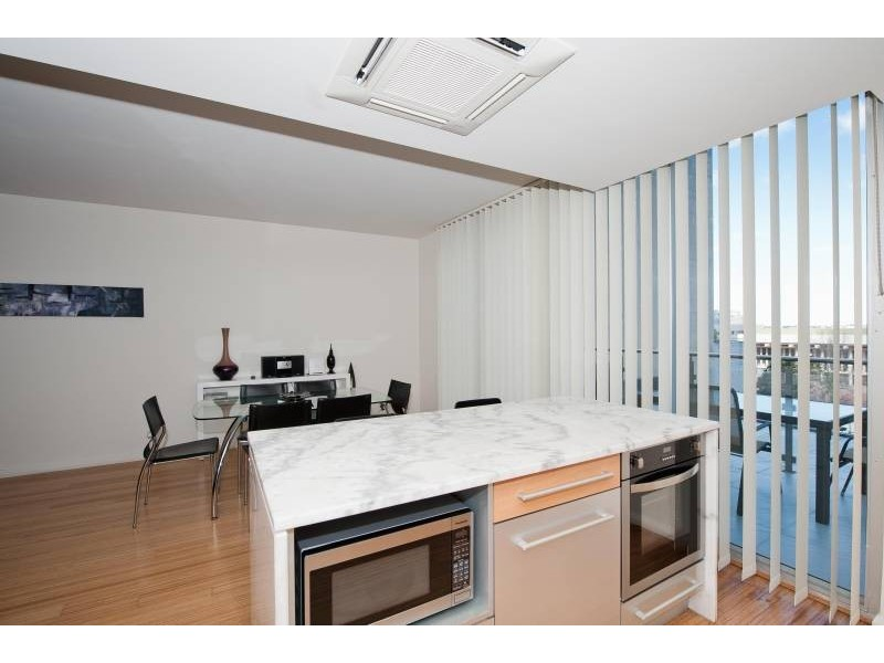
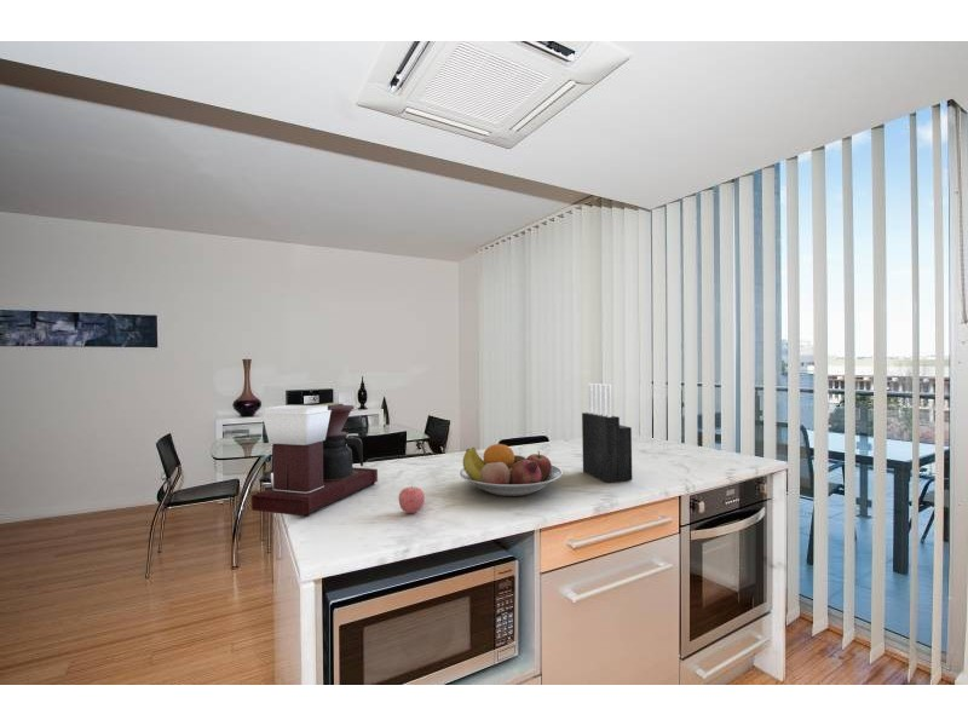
+ apple (411, 499)
+ knife block (607, 430)
+ coffee maker (319, 449)
+ fruit bowl (511, 467)
